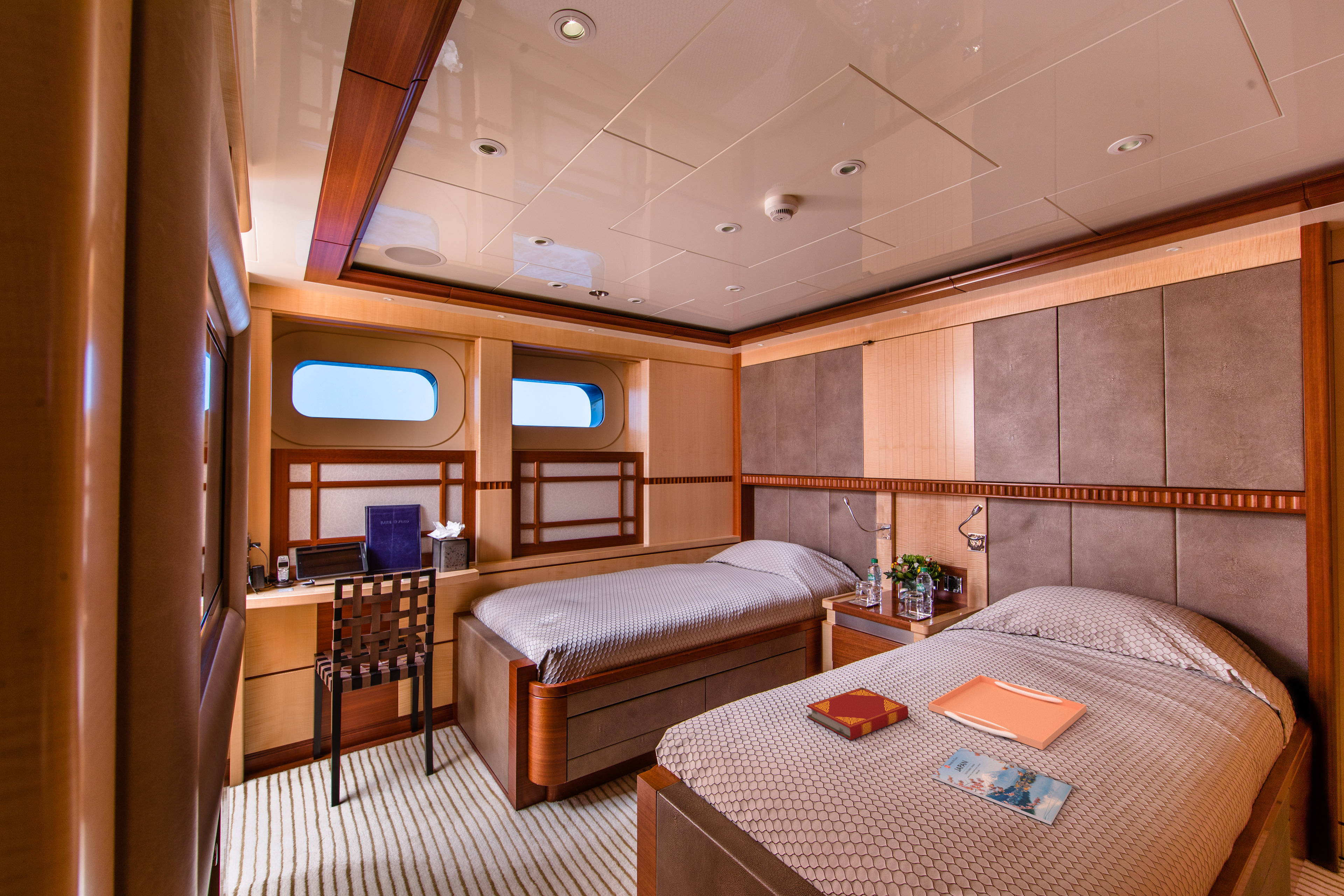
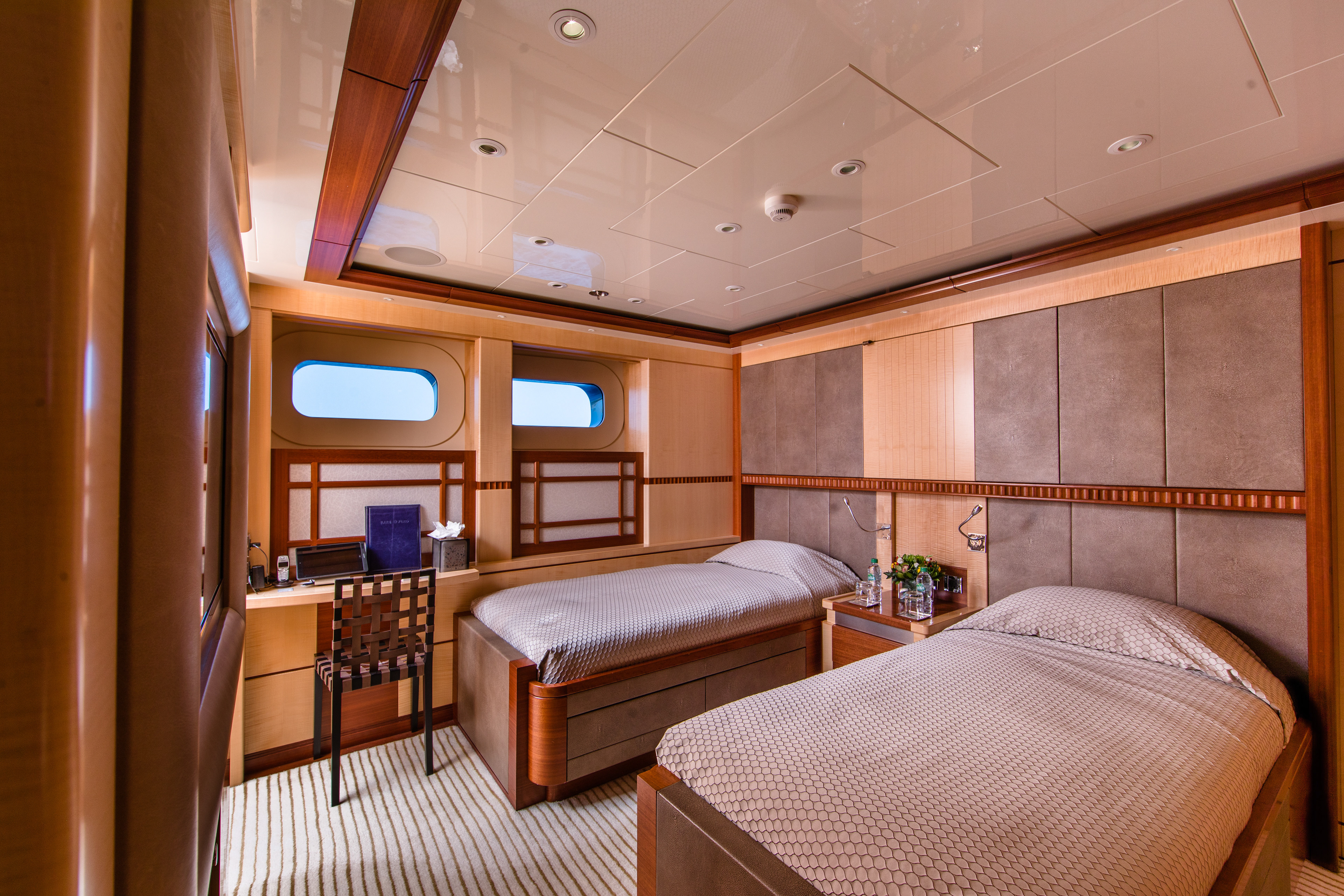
- hardback book (857, 712)
- magazine (1001, 782)
- serving tray (1007, 707)
